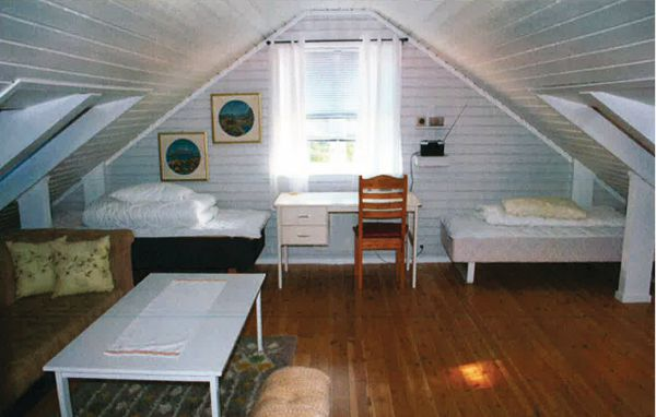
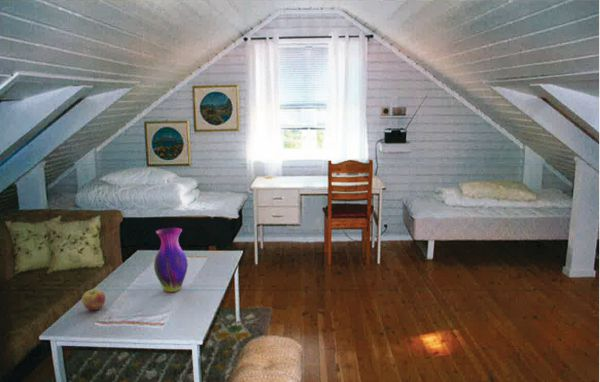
+ apple (93, 300)
+ vase (170, 260)
